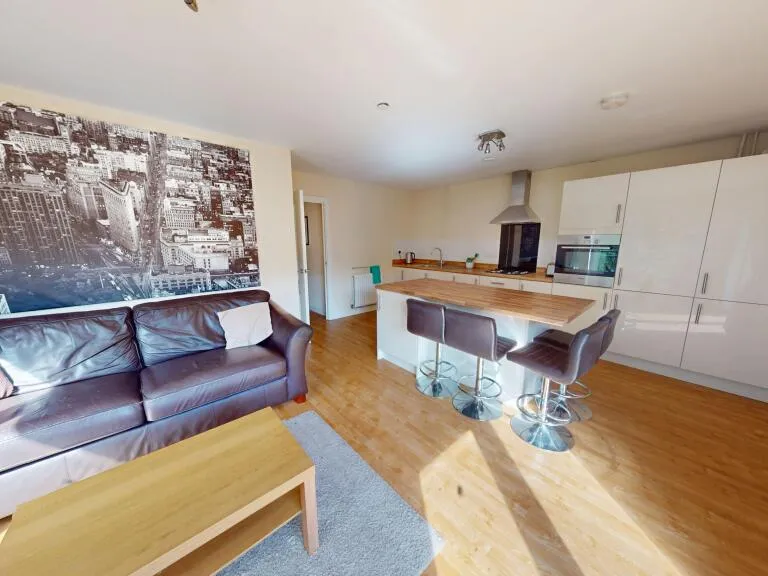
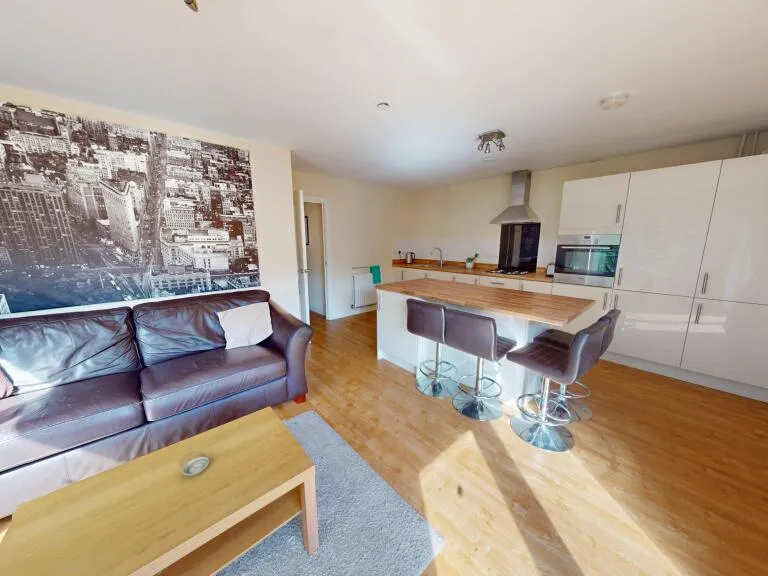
+ saucer (196, 467)
